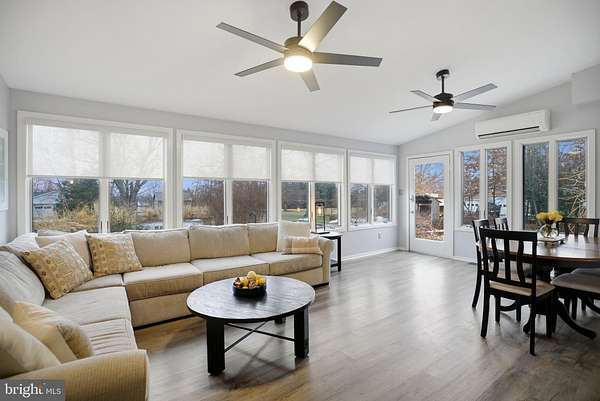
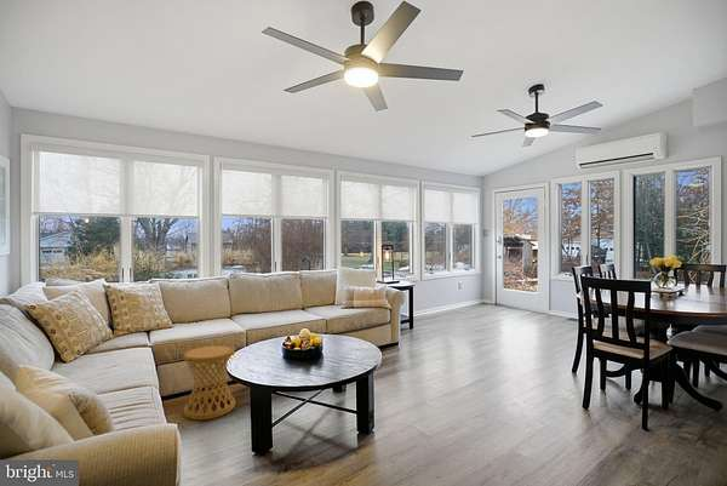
+ side table (208, 379)
